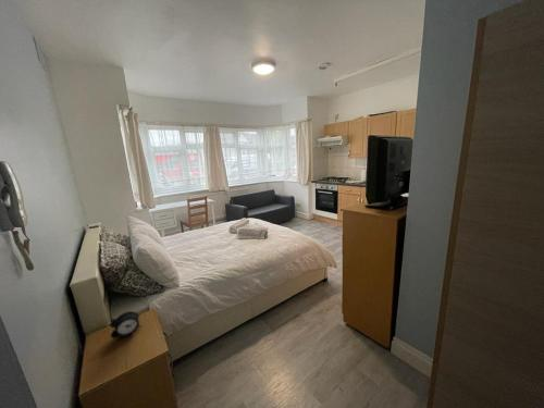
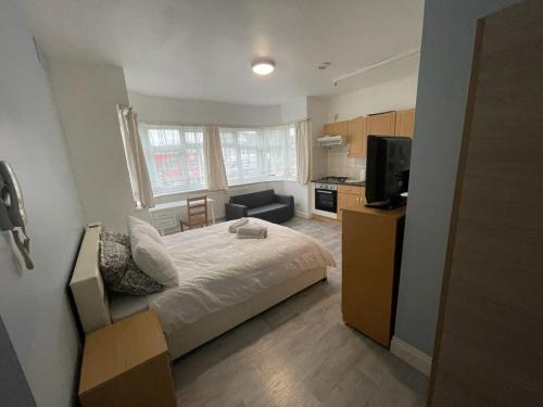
- alarm clock (125, 324)
